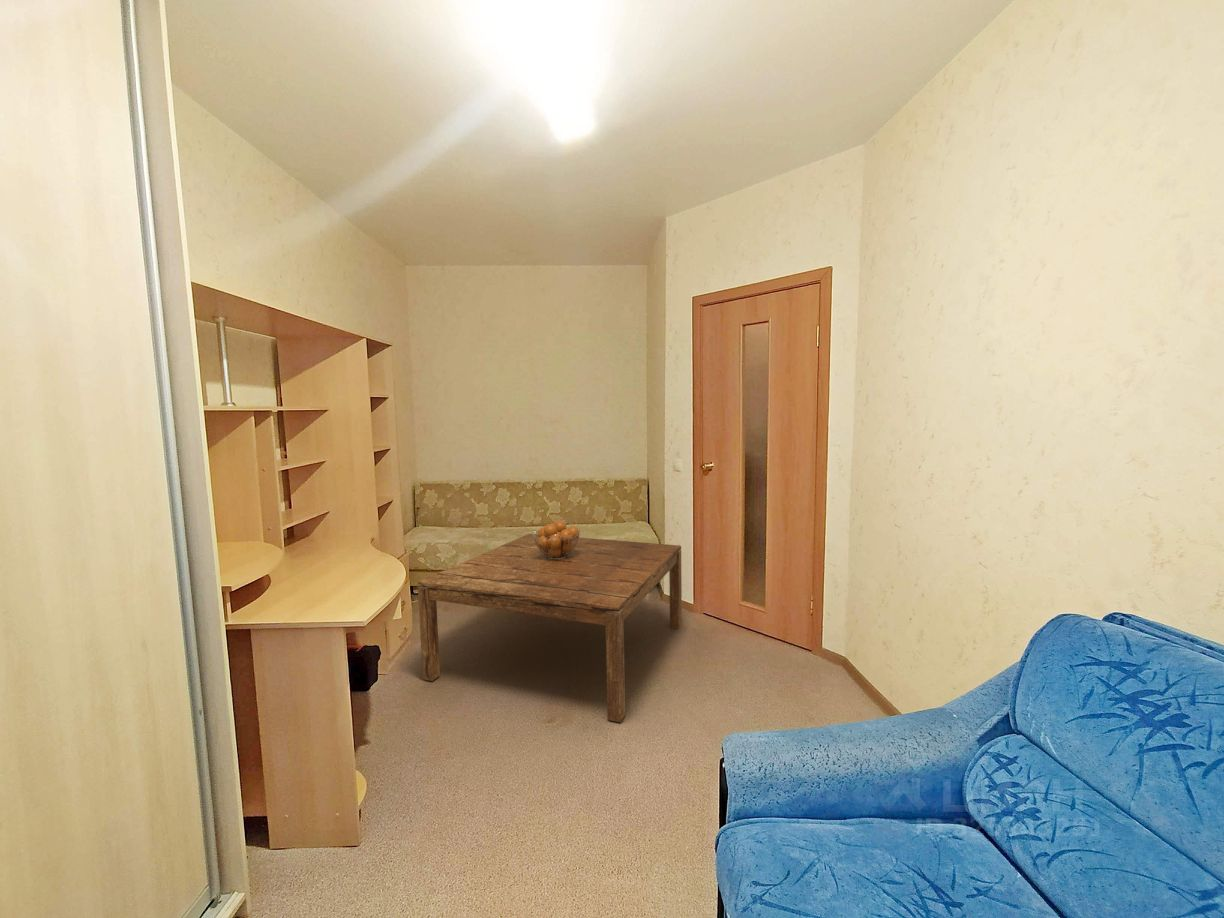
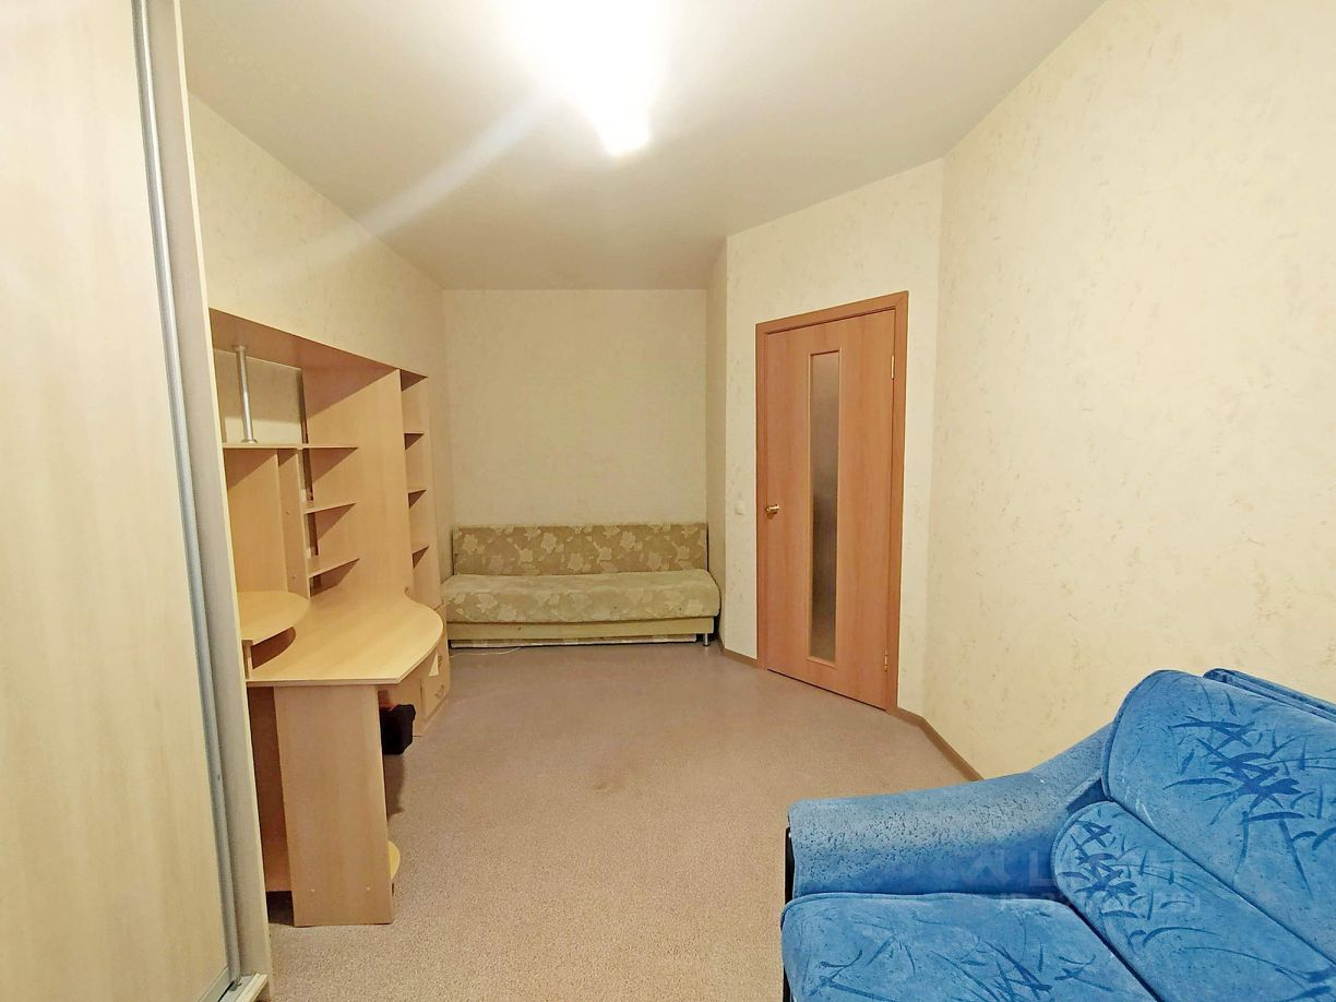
- coffee table (564, 606)
- fruit basket (556, 539)
